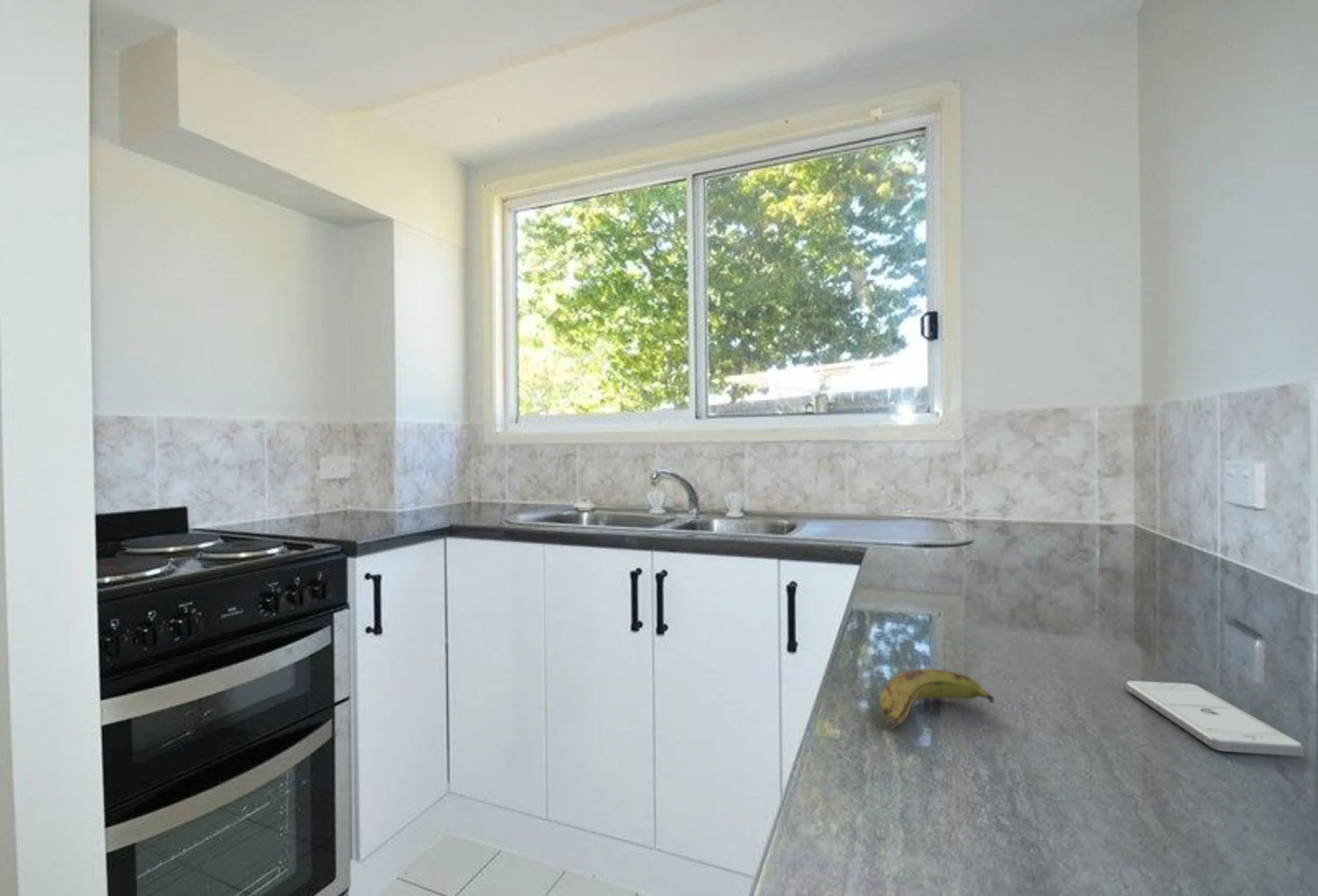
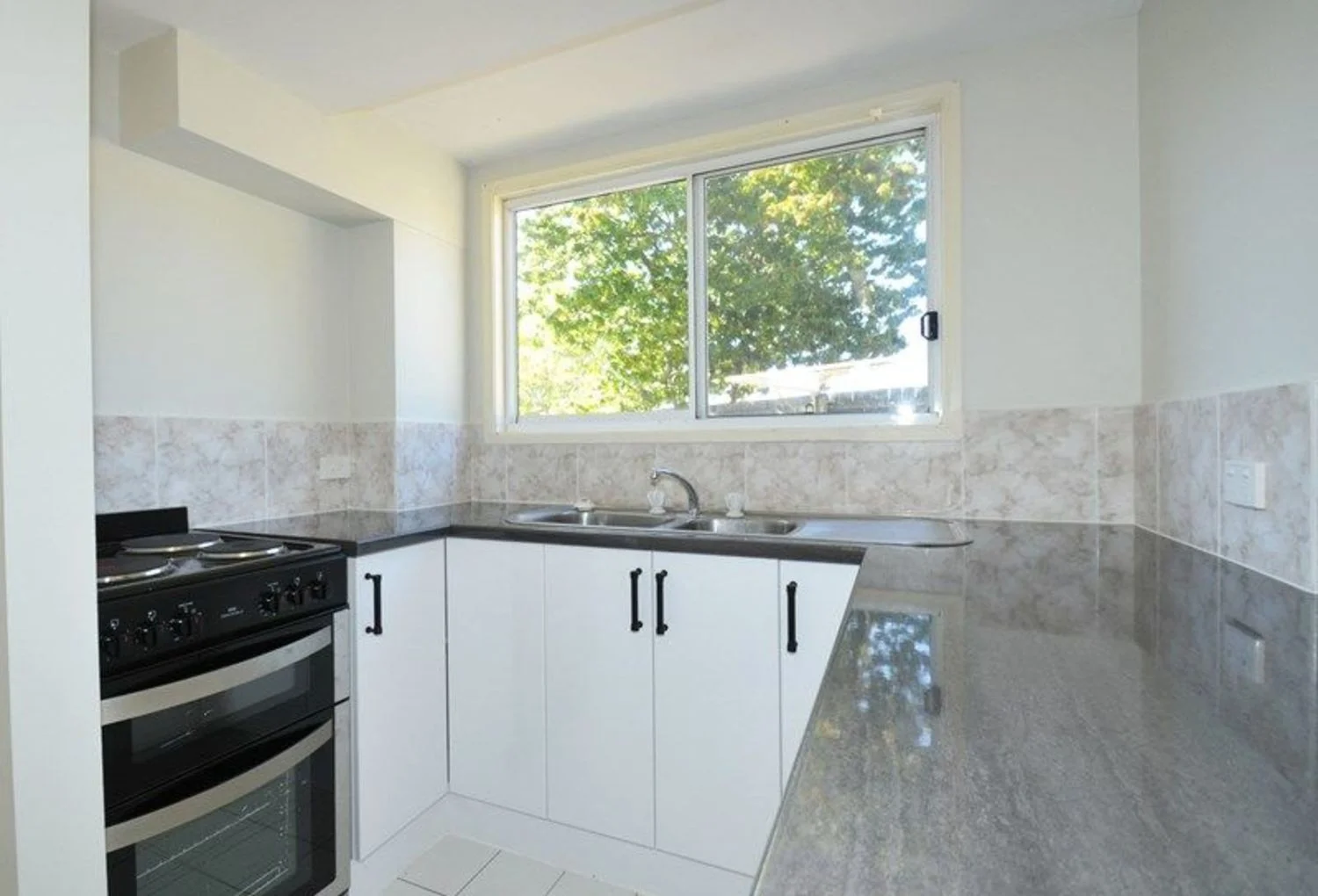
- banana (926, 697)
- smartphone (1204, 713)
